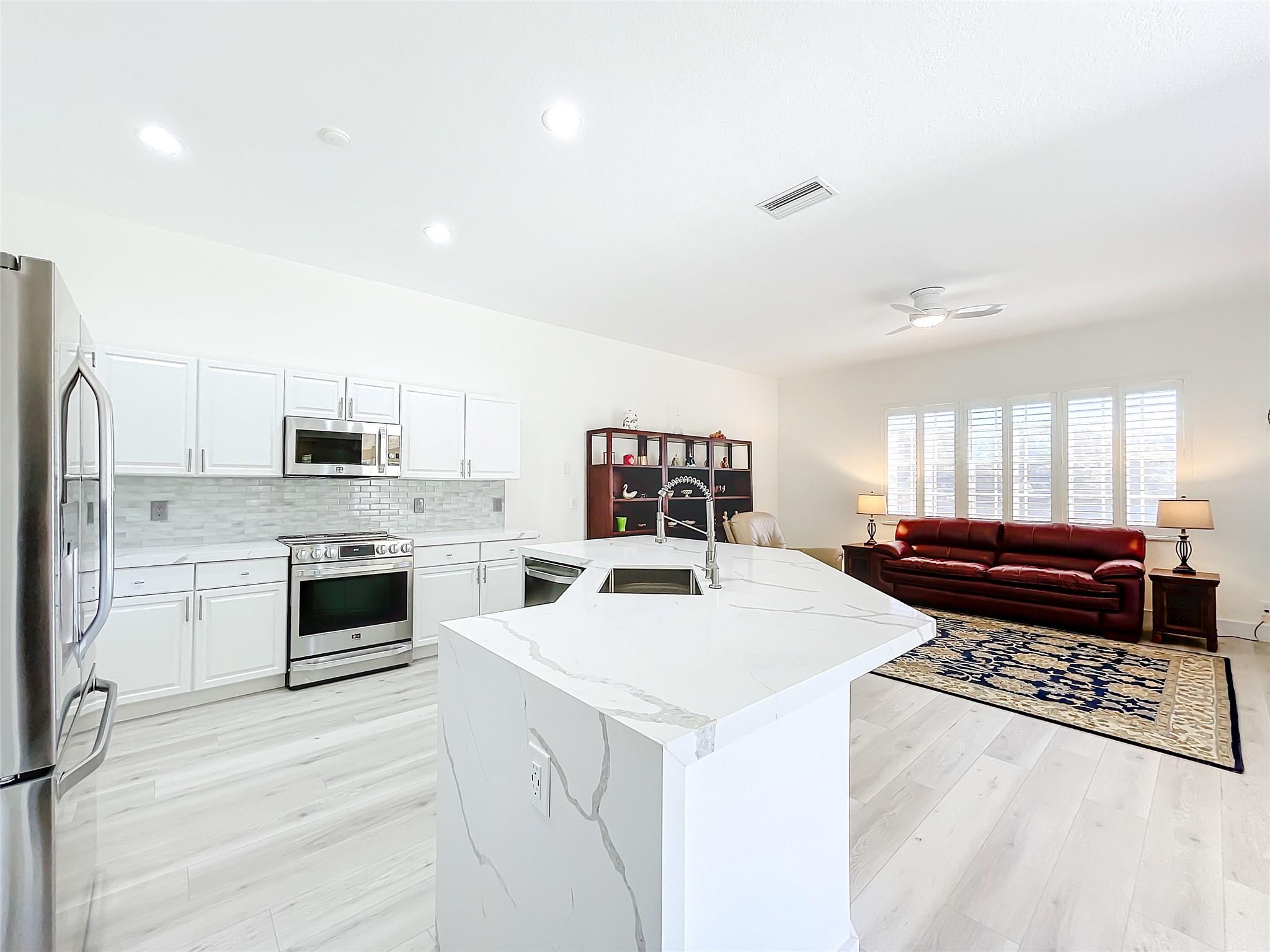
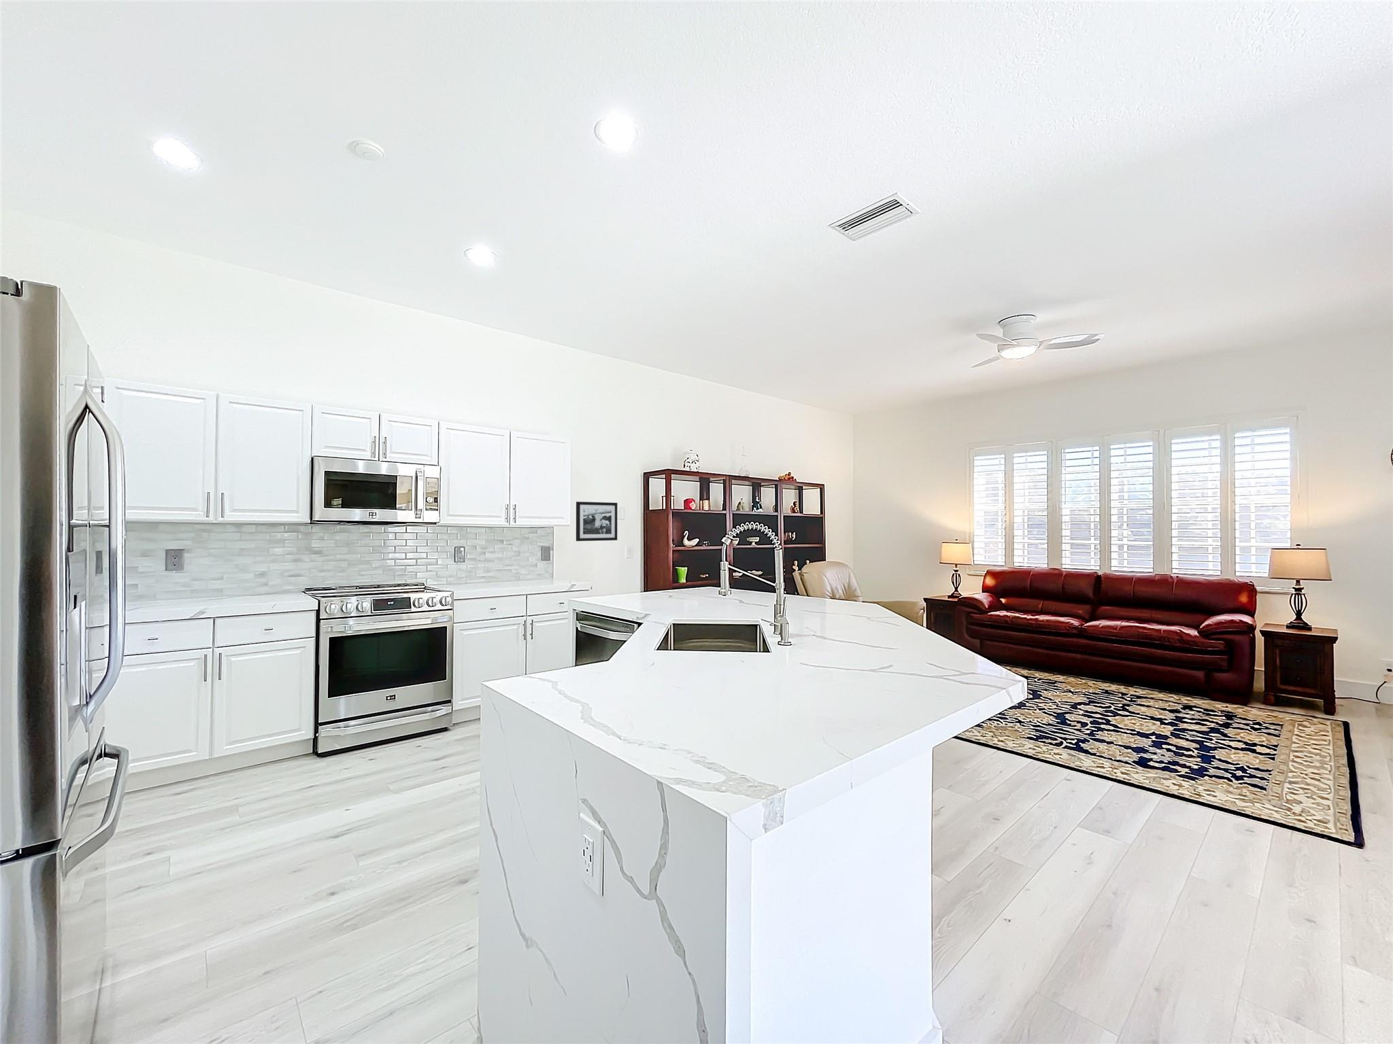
+ picture frame (597, 521)
